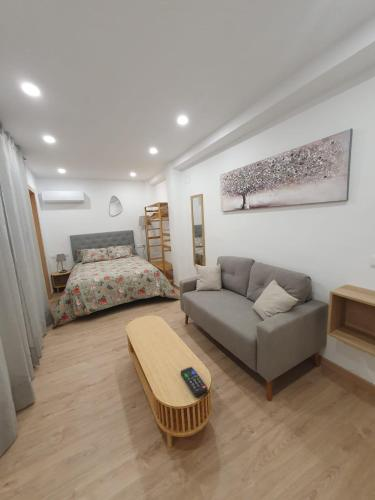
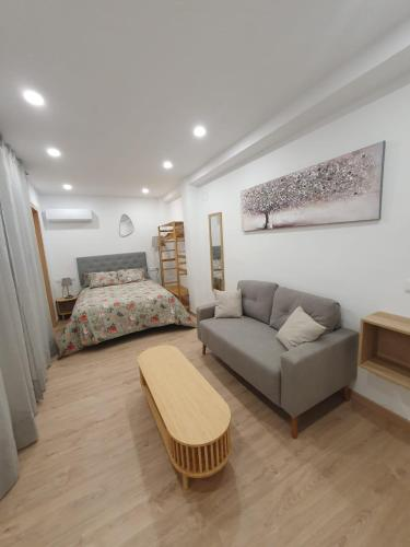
- remote control (193, 380)
